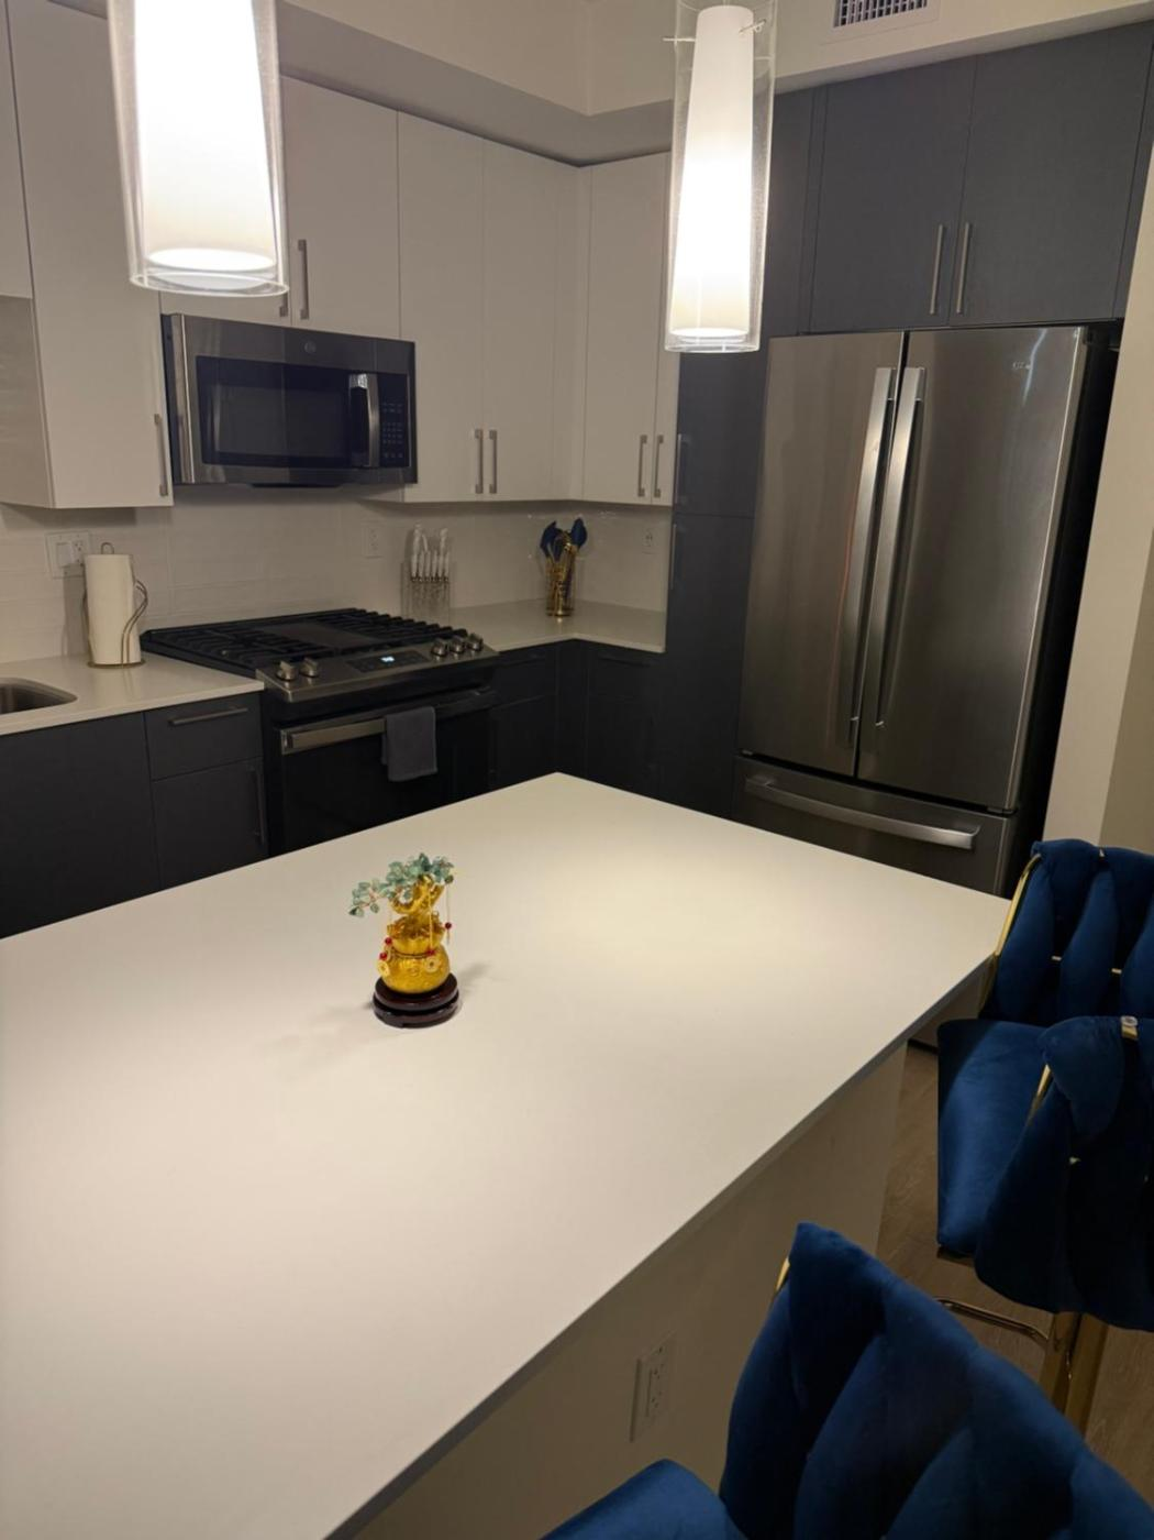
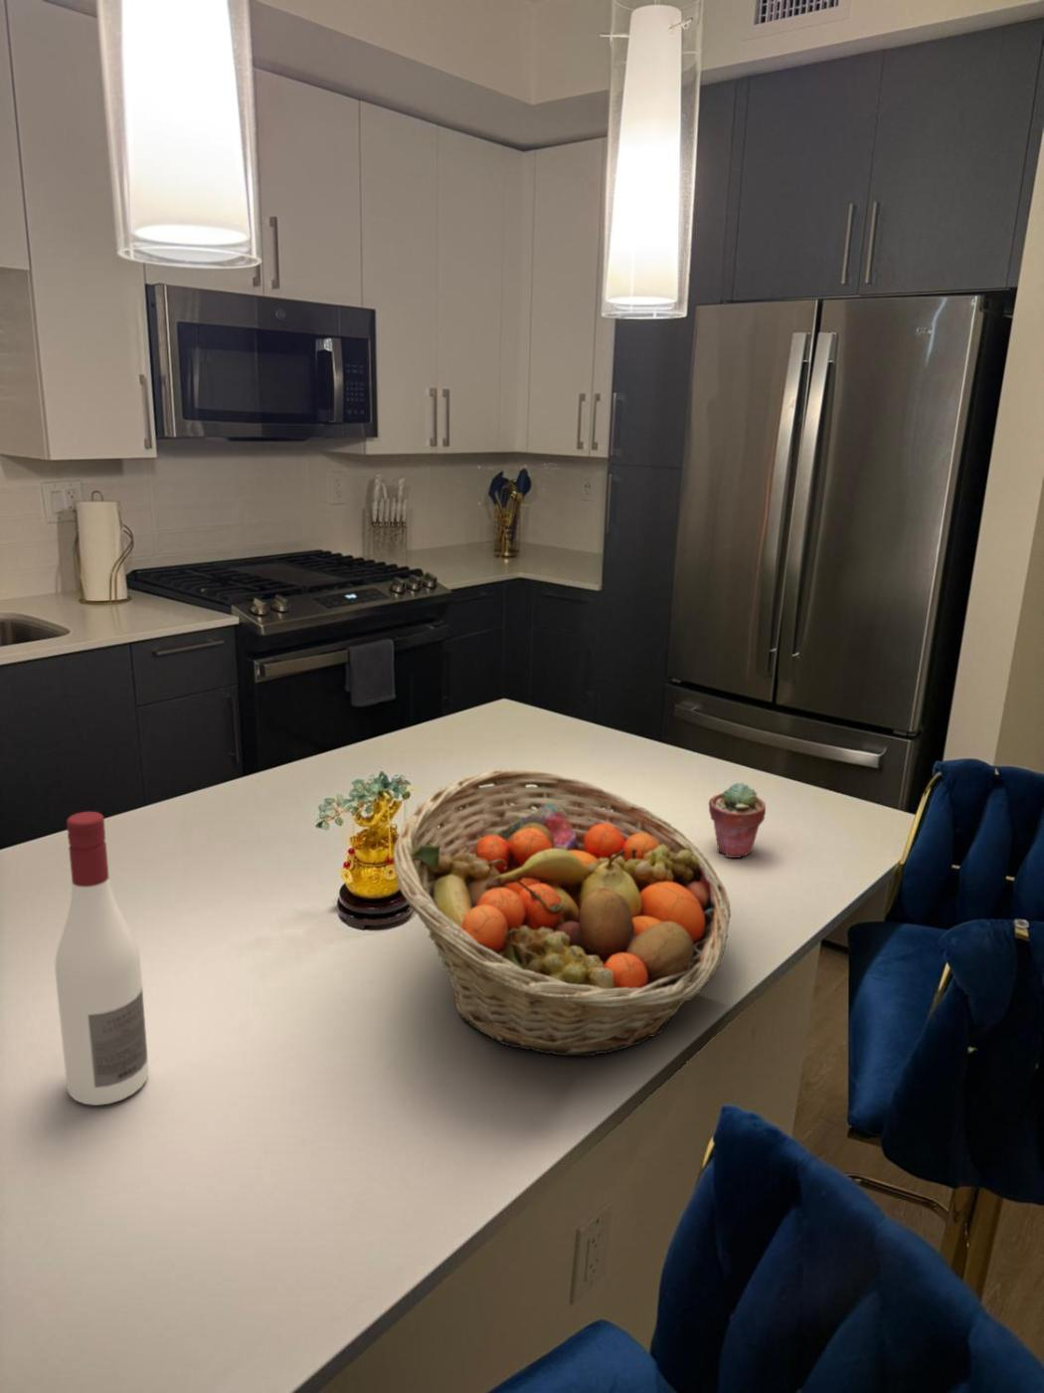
+ potted succulent (736, 816)
+ alcohol (97, 954)
+ fruit basket (567, 898)
